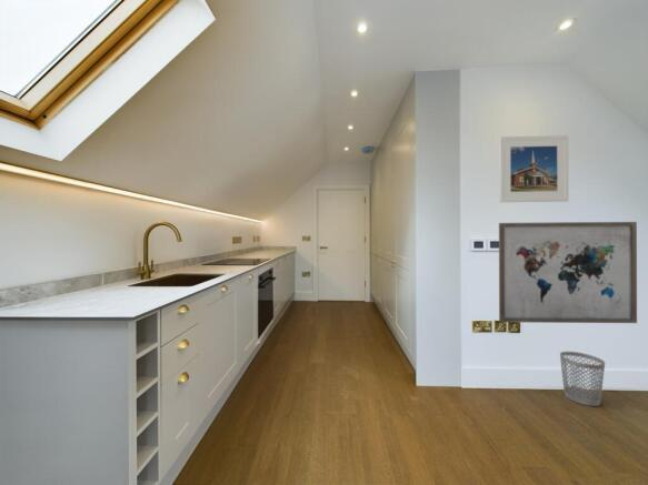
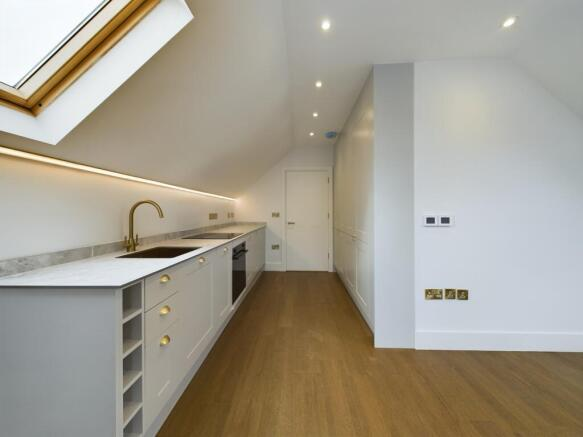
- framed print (532, 169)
- wastebasket (581, 377)
- wall art (567, 272)
